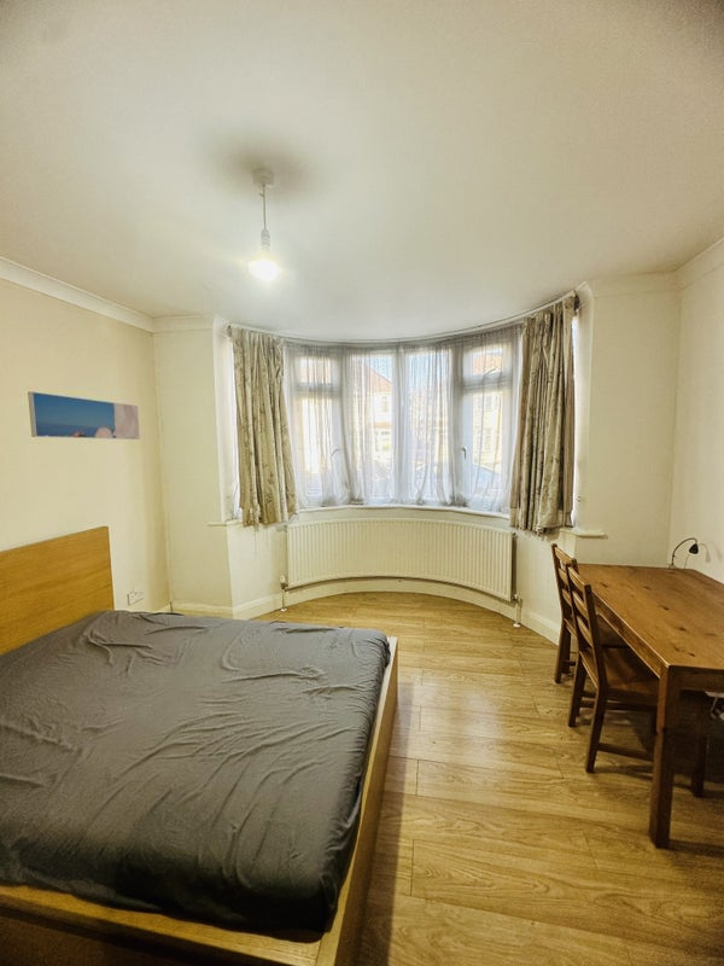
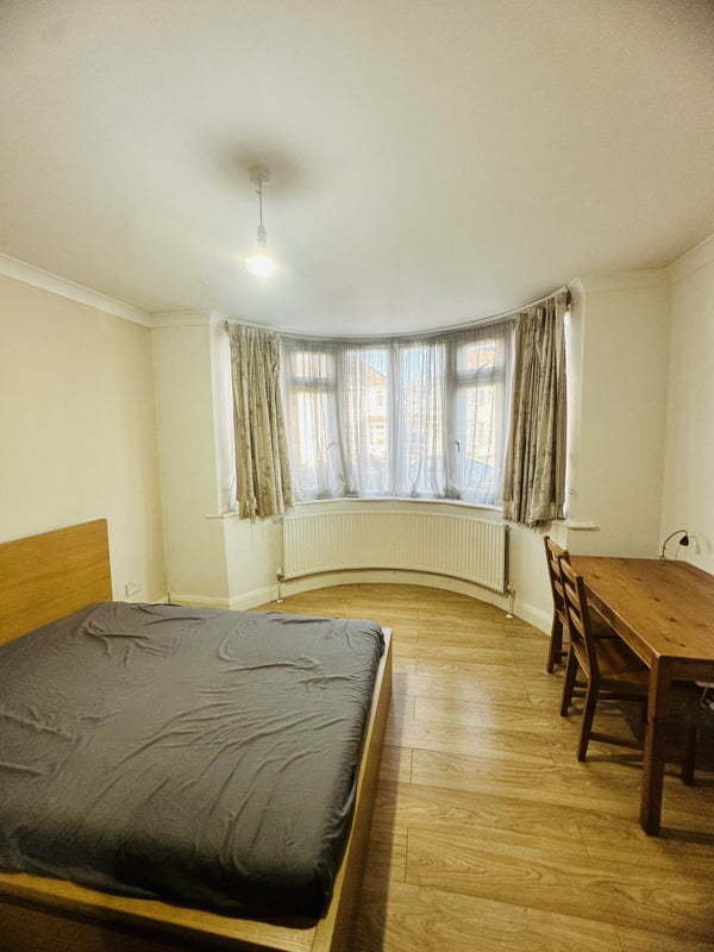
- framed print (92, 419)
